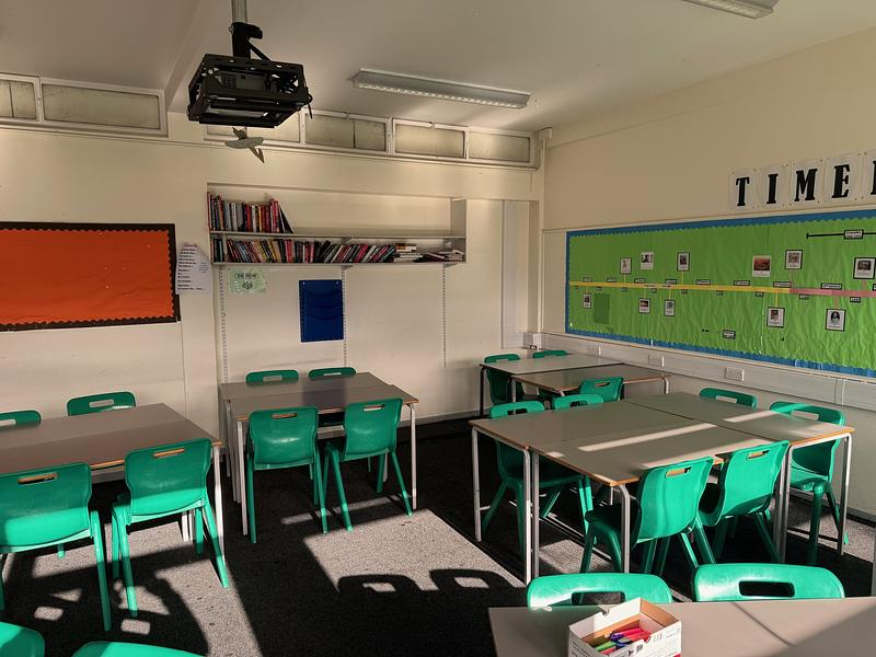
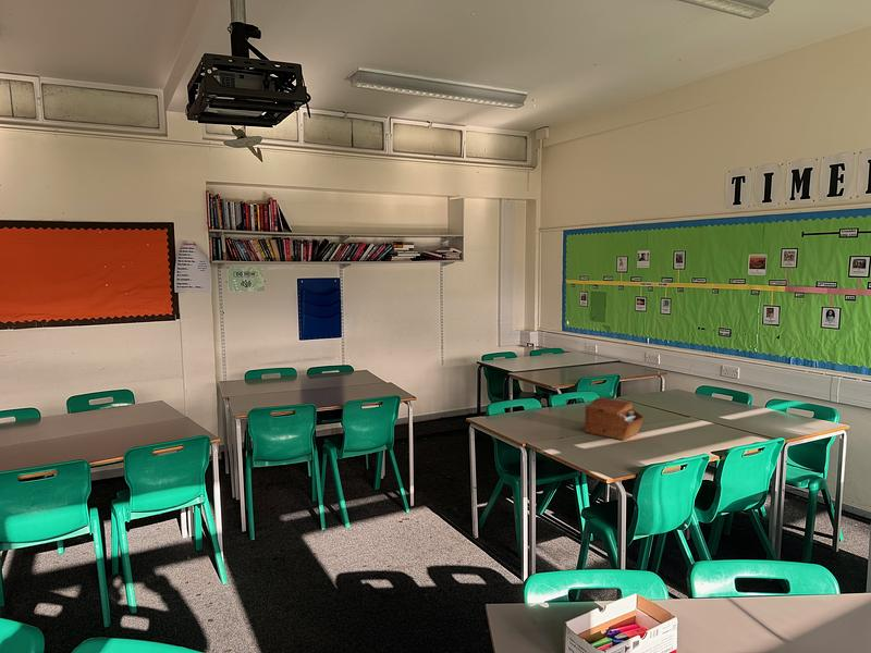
+ sewing box (613, 418)
